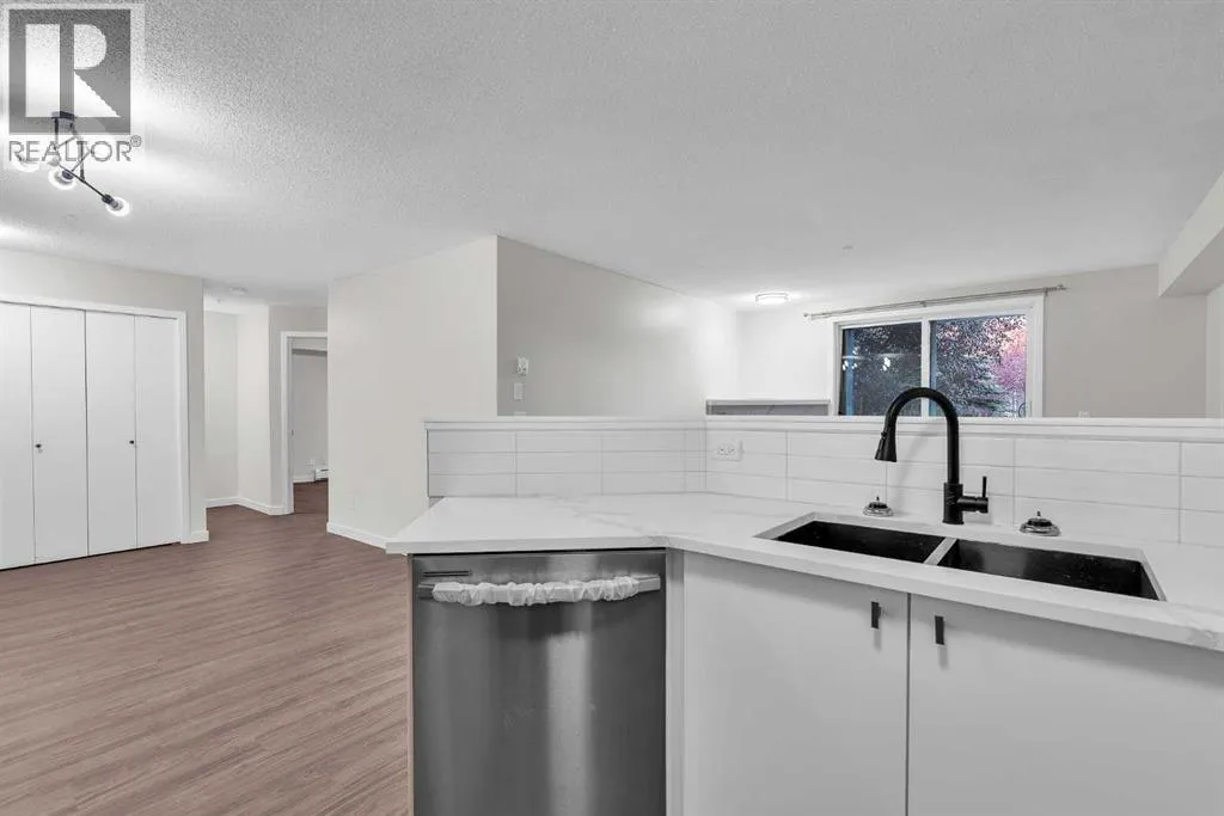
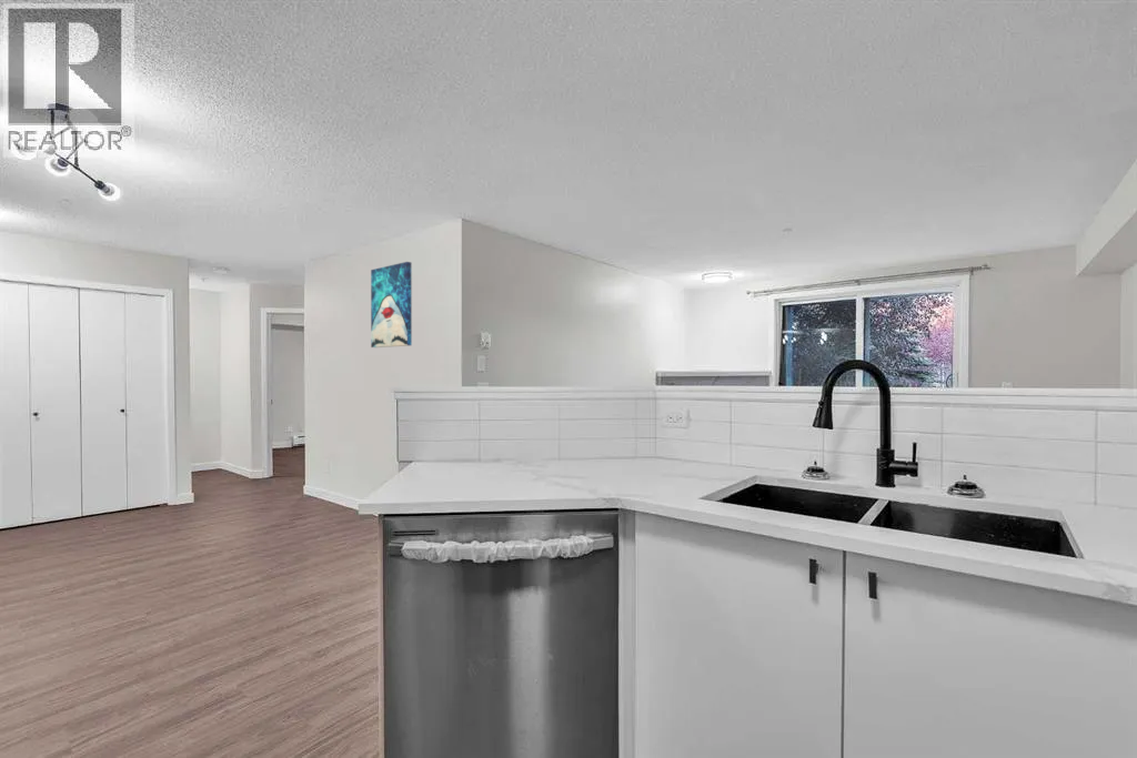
+ wall art (390, 306)
